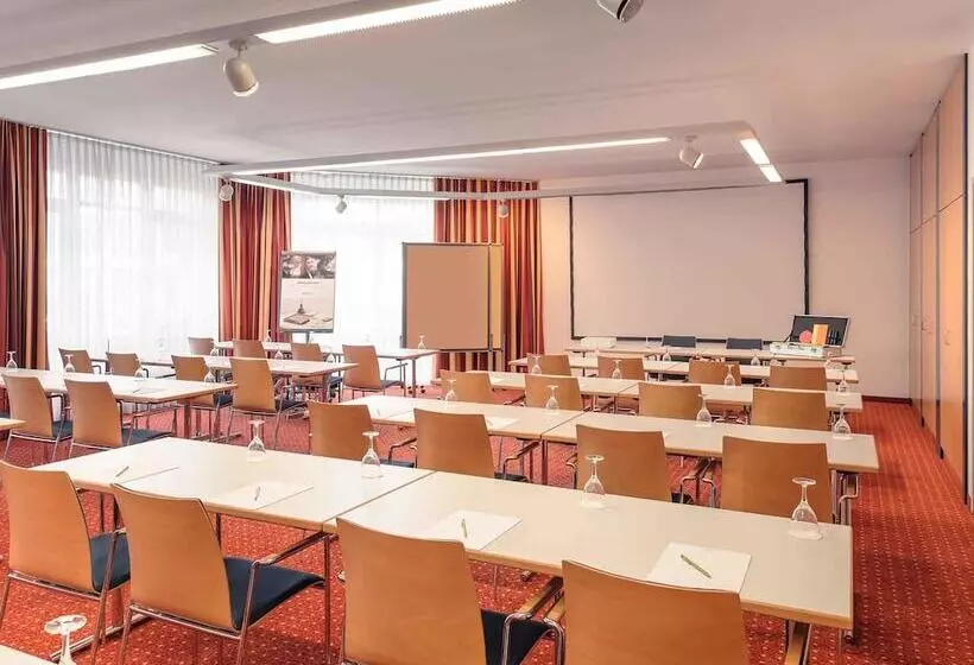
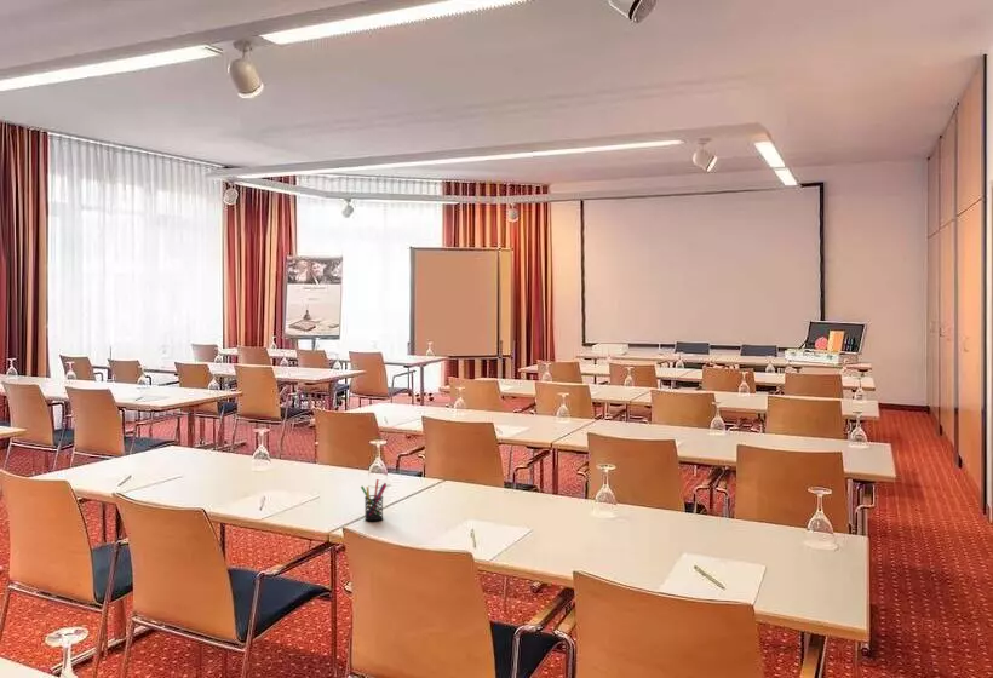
+ pen holder (372, 499)
